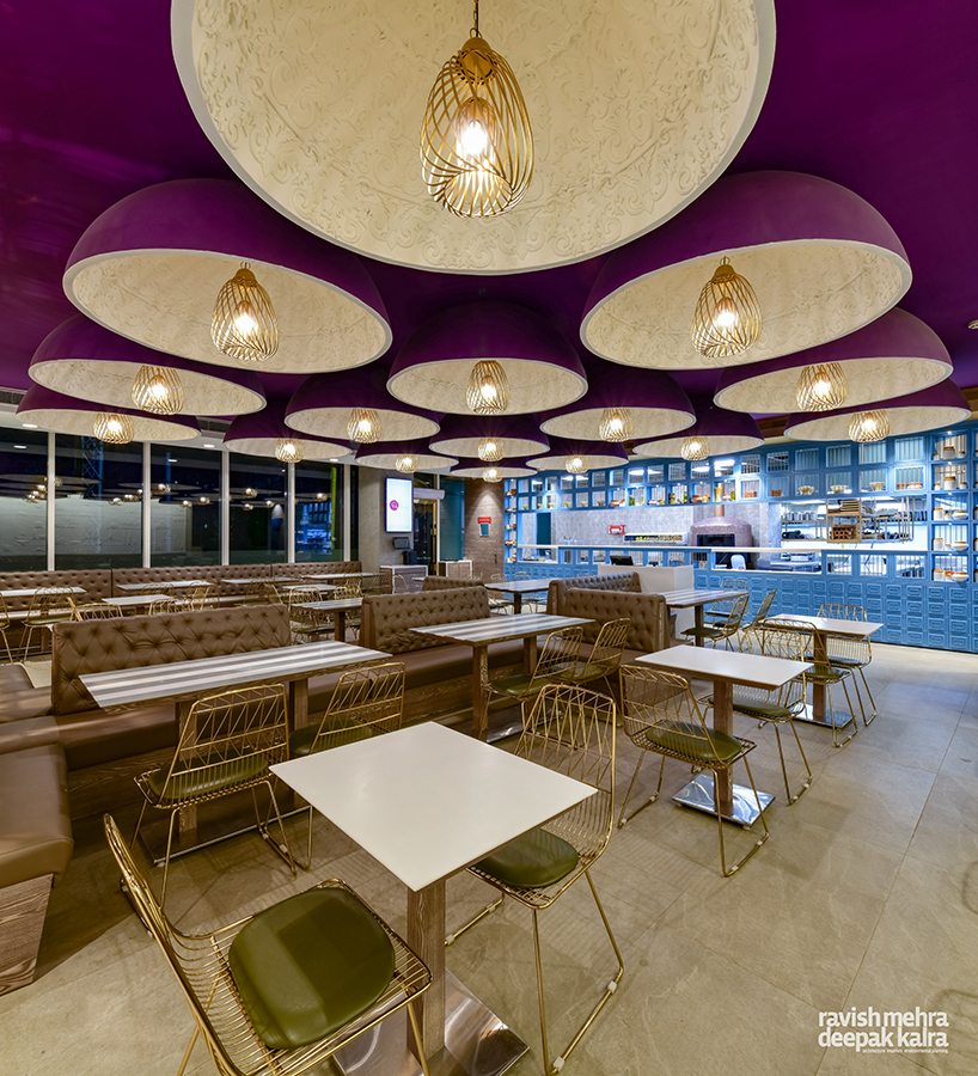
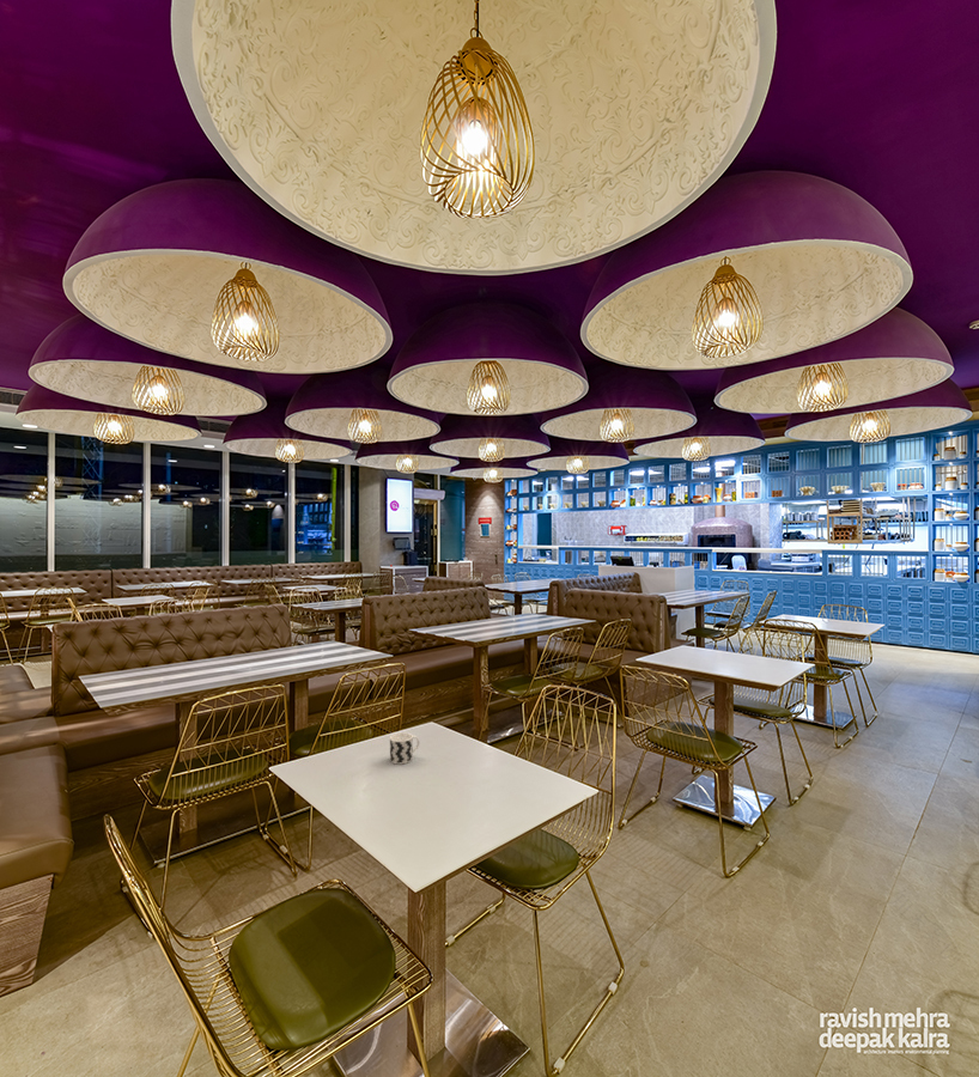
+ cup (405, 747)
